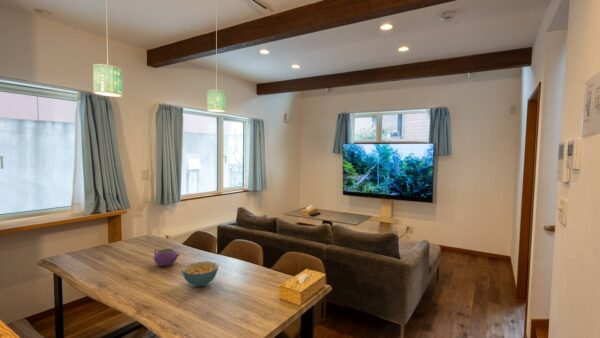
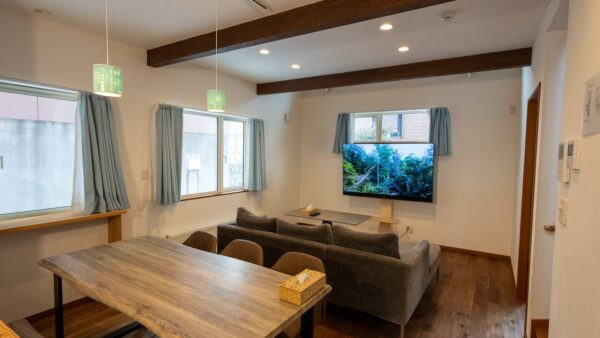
- cereal bowl (200, 275)
- teapot (166, 257)
